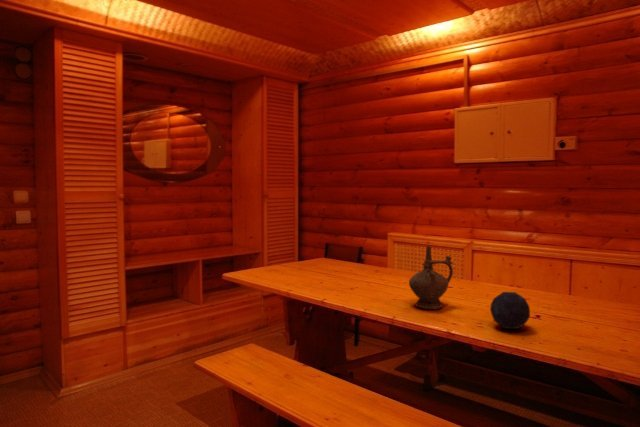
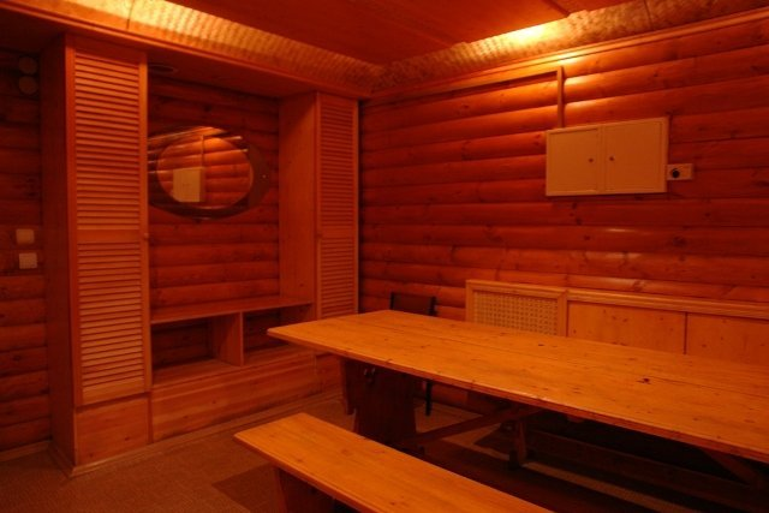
- ceremonial vessel (431, 276)
- decorative orb (509, 310)
